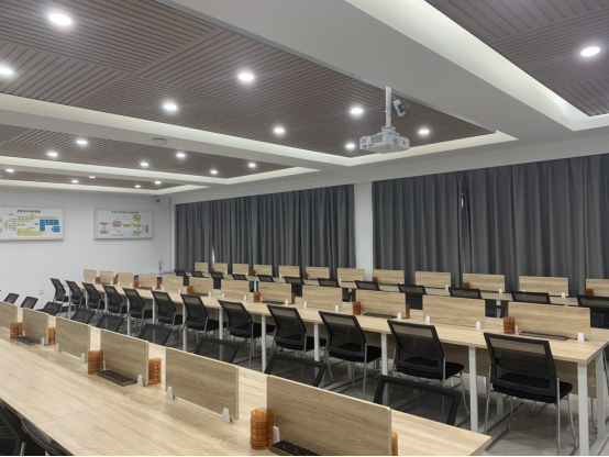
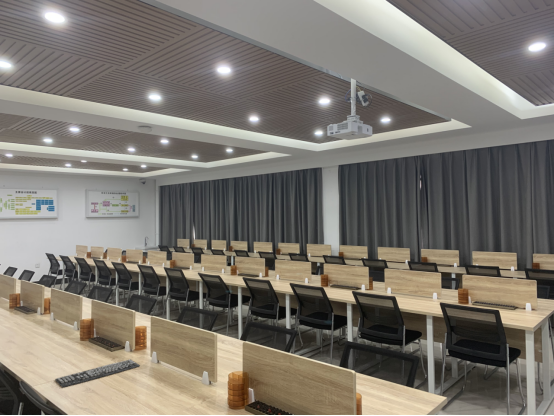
+ keyboard (99, 371)
